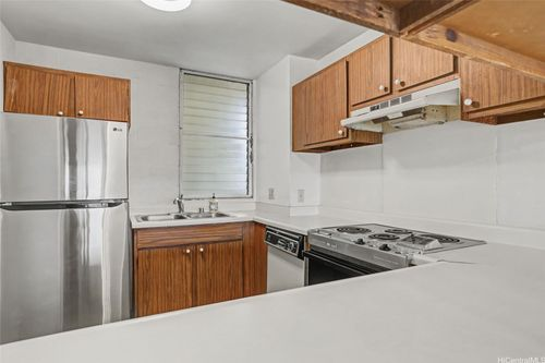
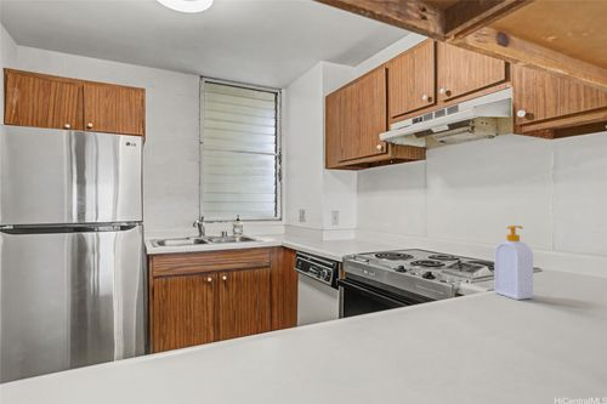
+ soap bottle (514, 260)
